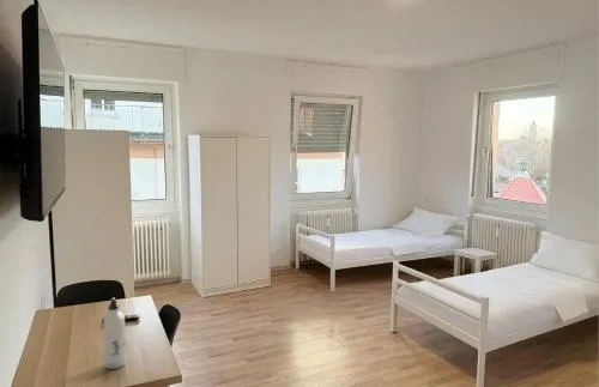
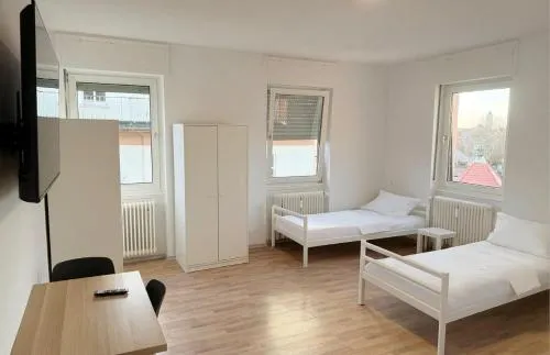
- water bottle (114, 331)
